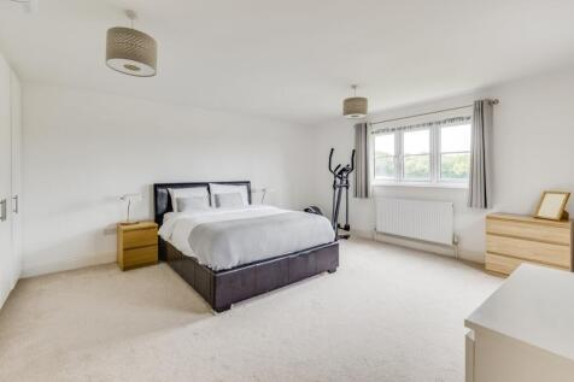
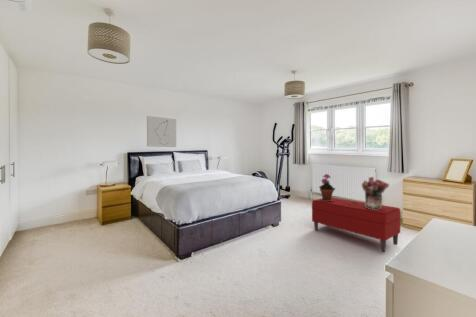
+ bouquet (373, 192)
+ potted plant (326, 187)
+ wall art (162, 132)
+ bench (352, 220)
